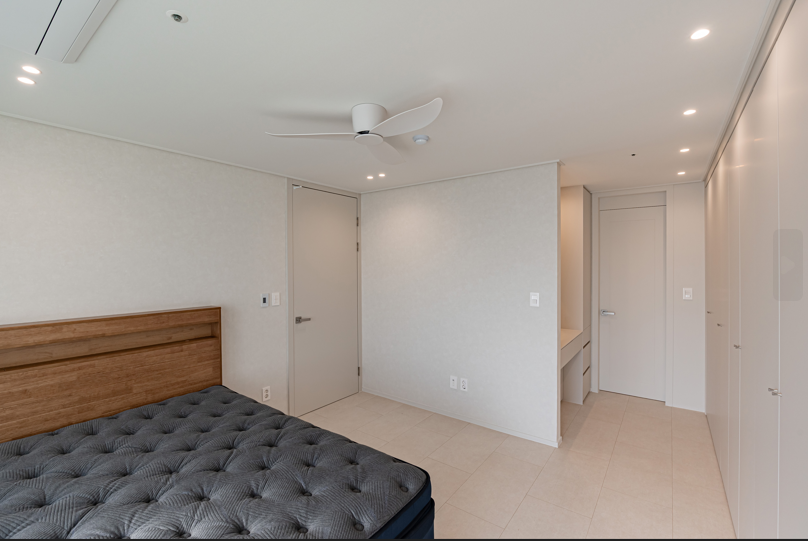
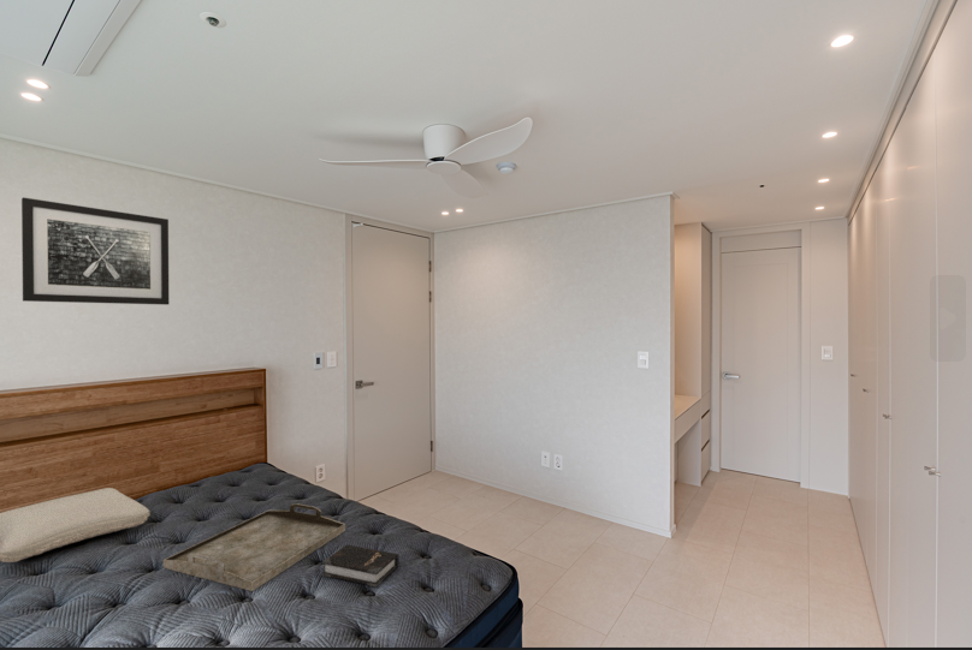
+ serving tray (261, 537)
+ wall art (101, 256)
+ pillow (66, 520)
+ hardback book (361, 563)
